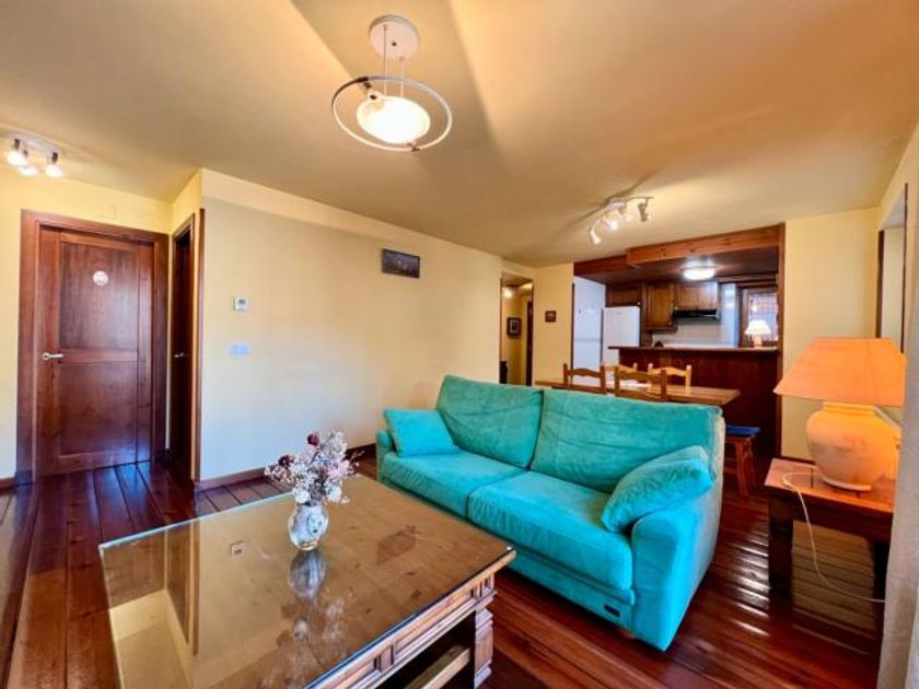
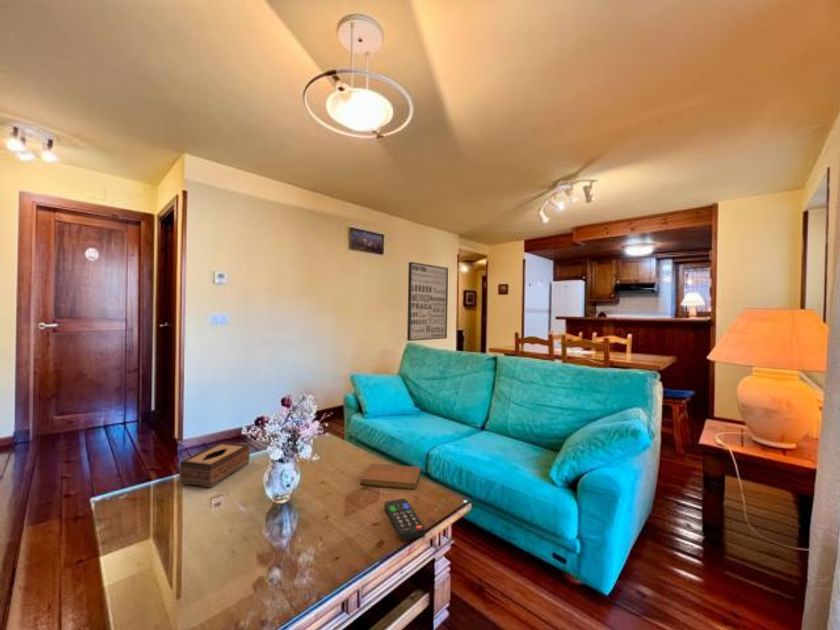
+ remote control (403, 517)
+ wall art (428, 302)
+ notebook (391, 474)
+ tissue box (216, 463)
